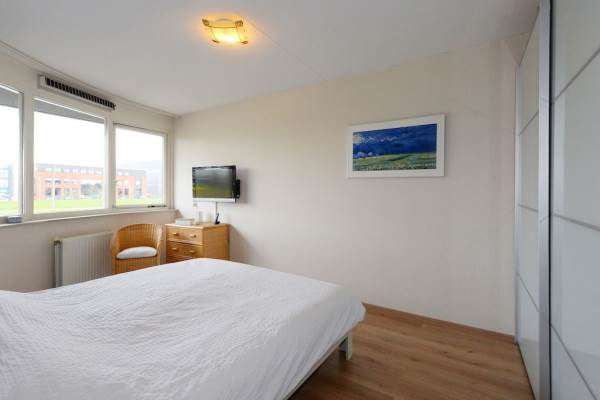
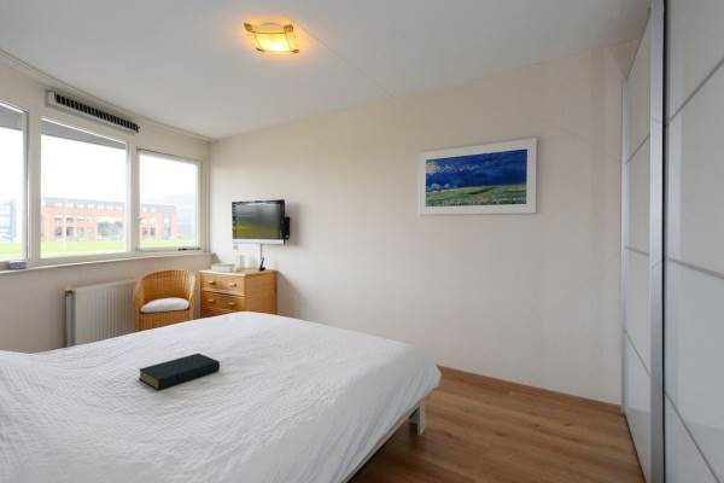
+ hardback book (180, 369)
